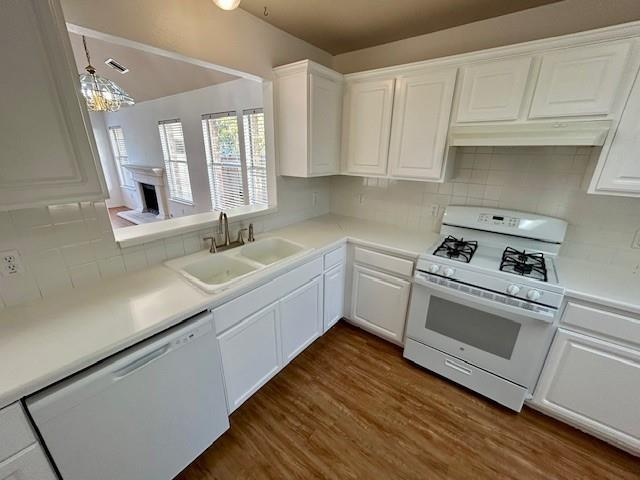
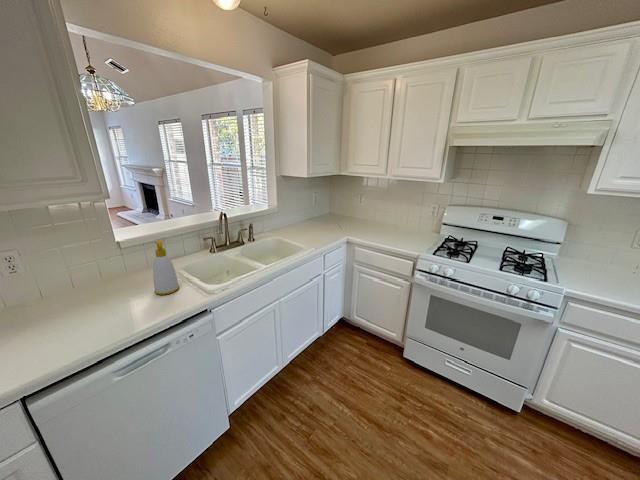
+ soap bottle (163, 266)
